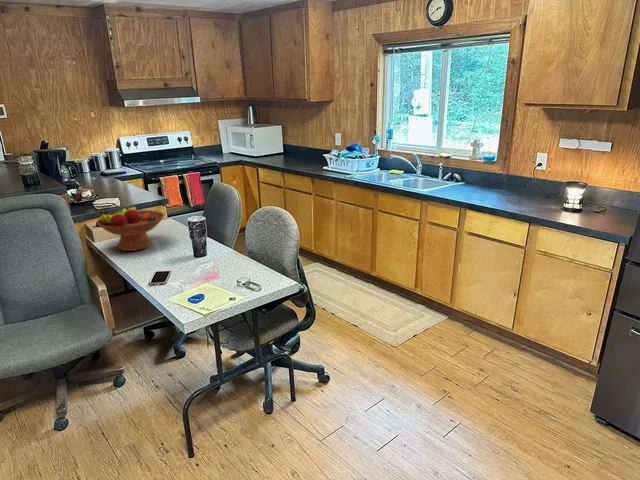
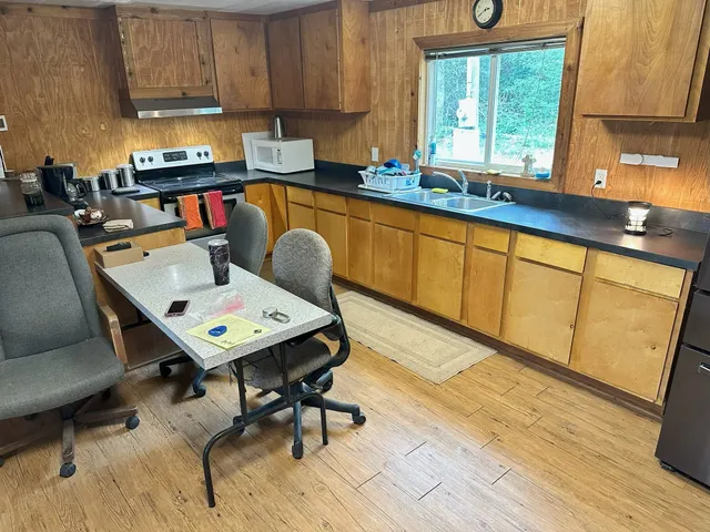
- fruit bowl (132, 226)
